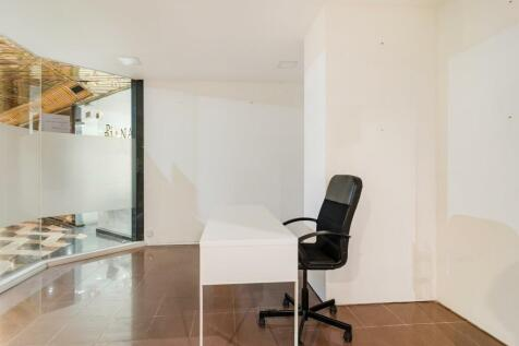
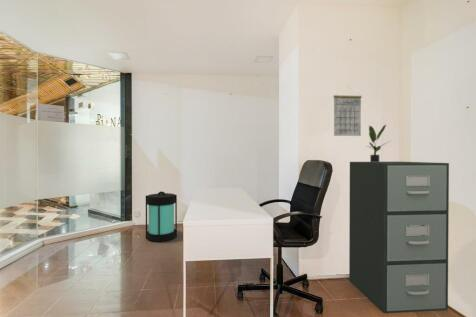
+ calendar (347, 110)
+ lantern (161, 214)
+ filing cabinet (395, 228)
+ potted plant (376, 141)
